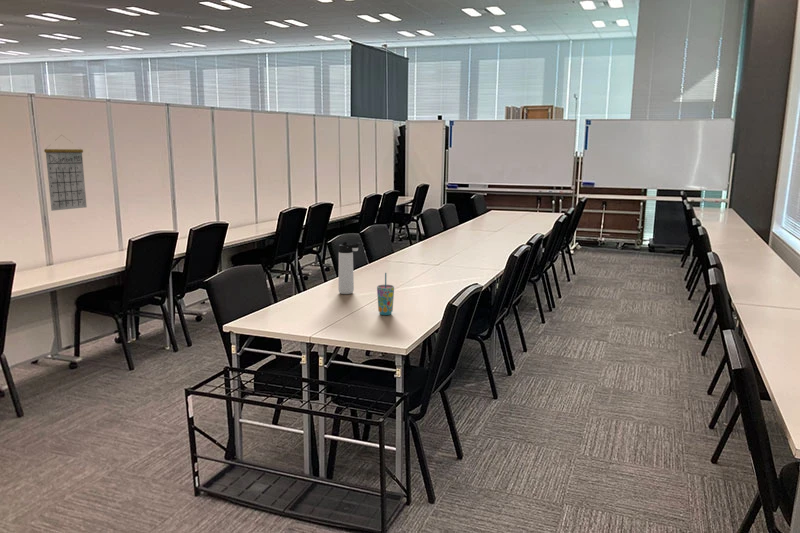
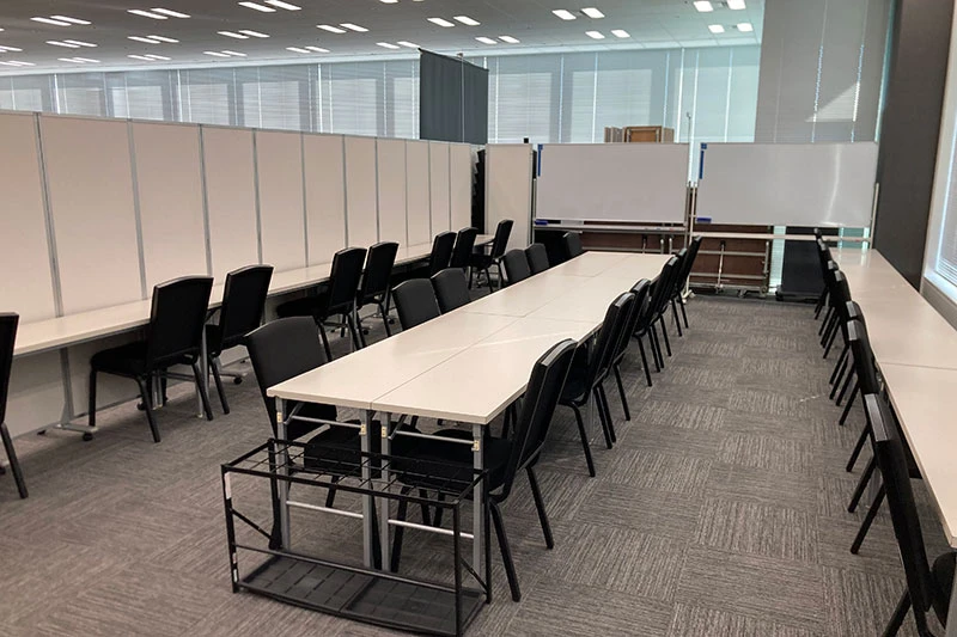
- thermos bottle (349, 267)
- cup (385, 293)
- calendar (66, 172)
